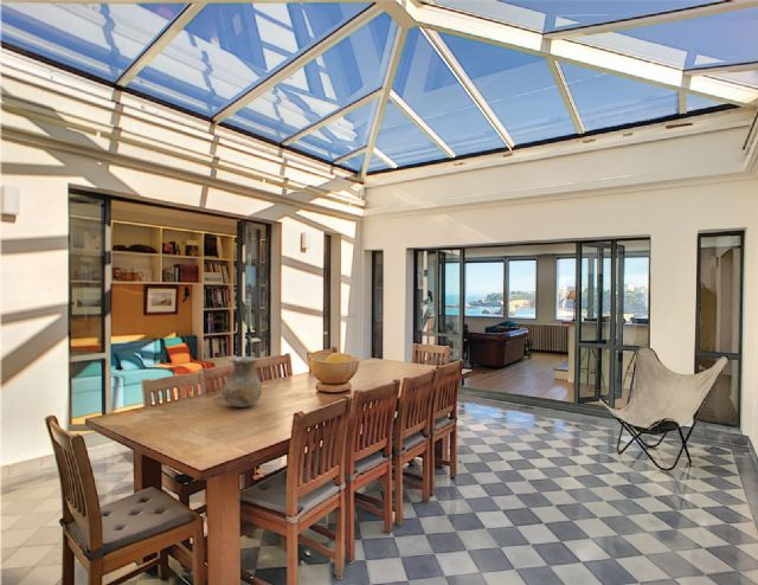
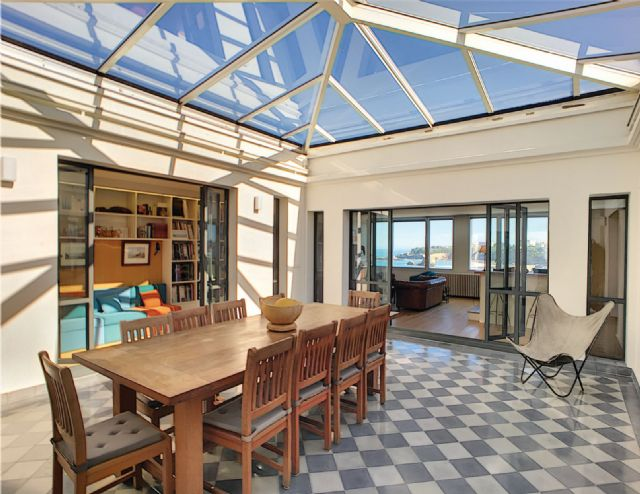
- vase (242, 381)
